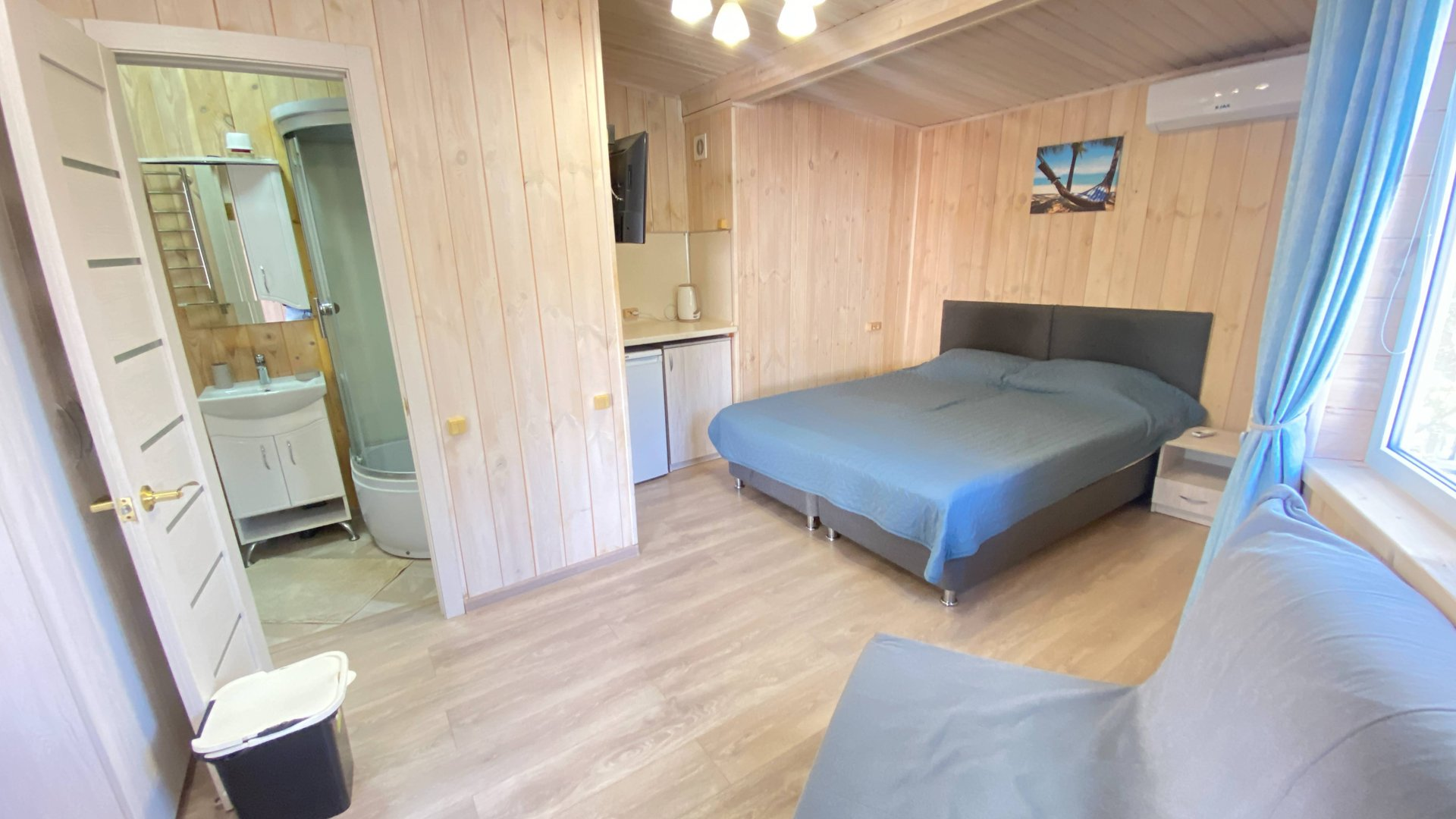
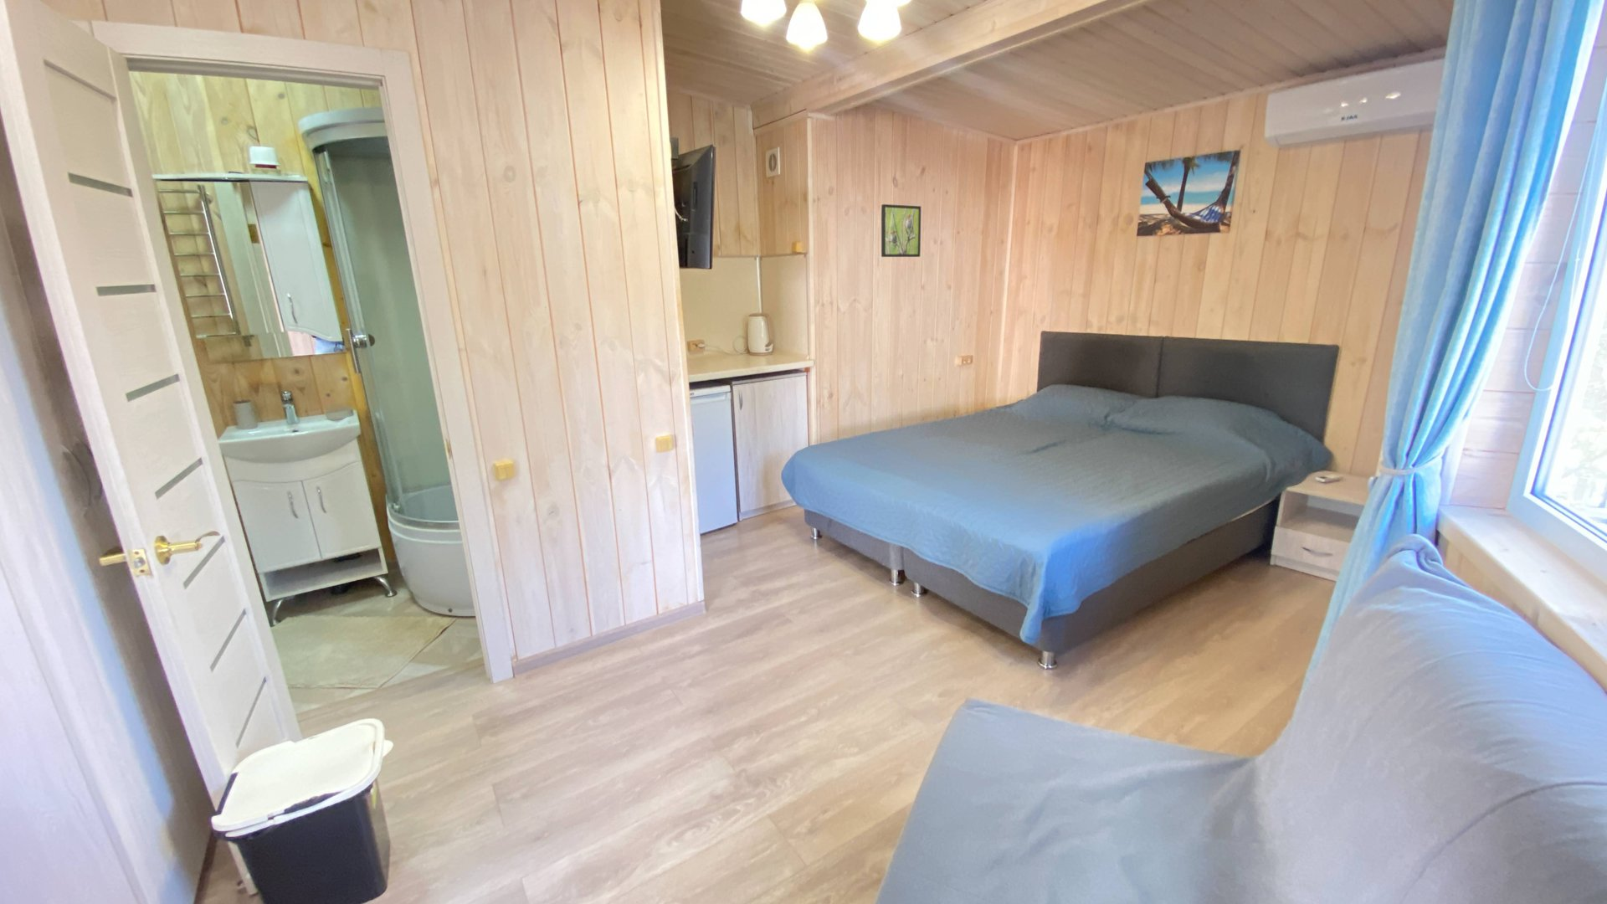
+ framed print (901, 231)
